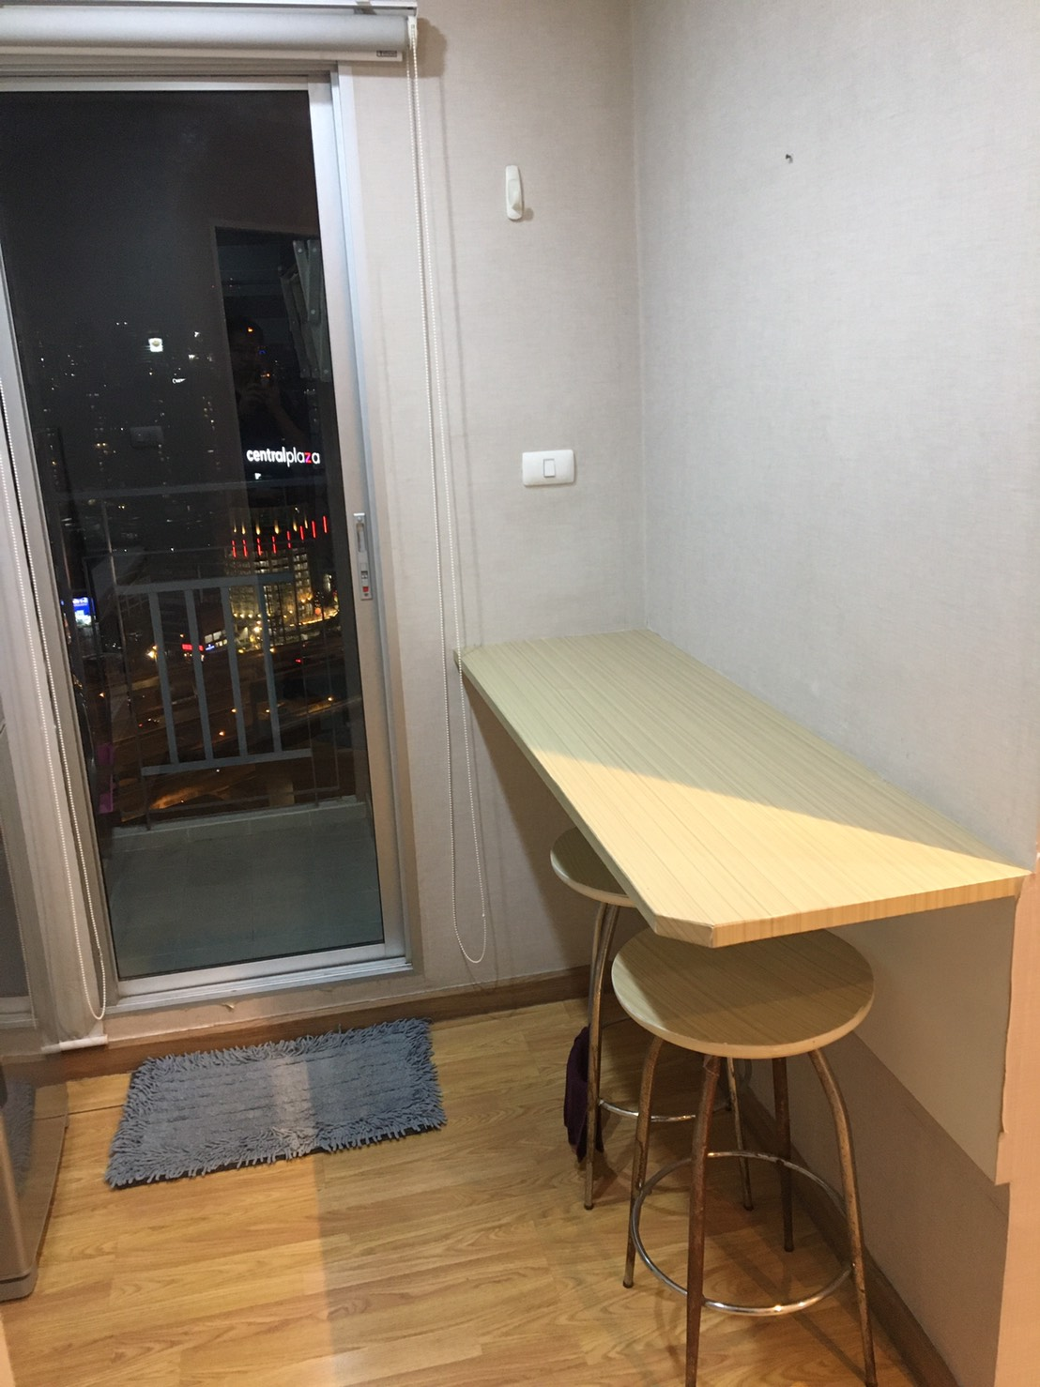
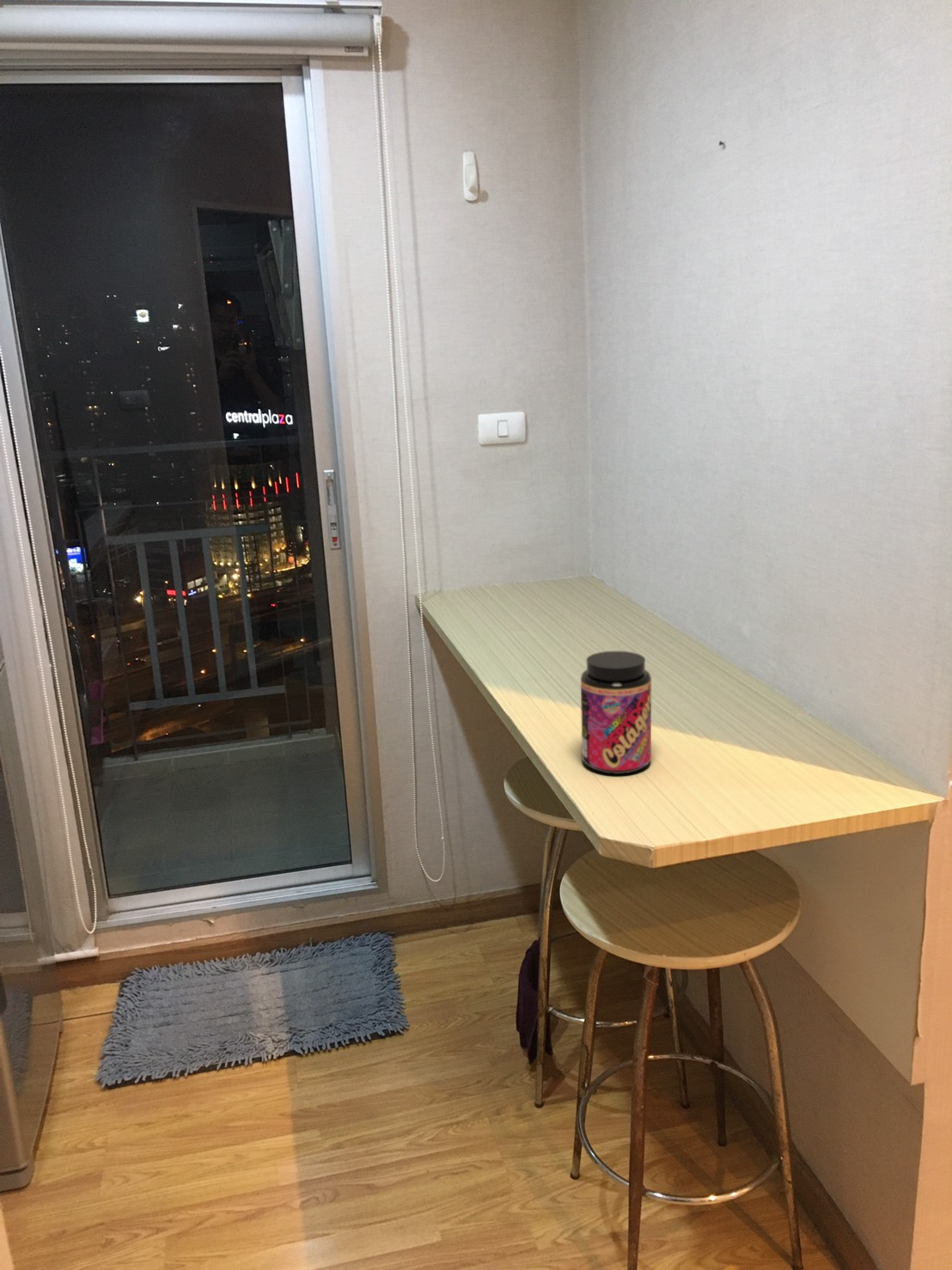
+ jar (616, 711)
